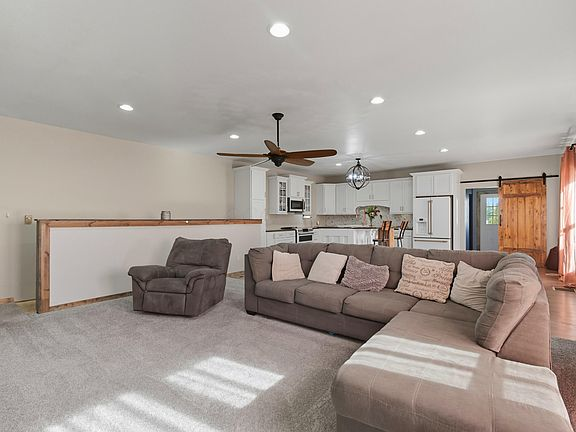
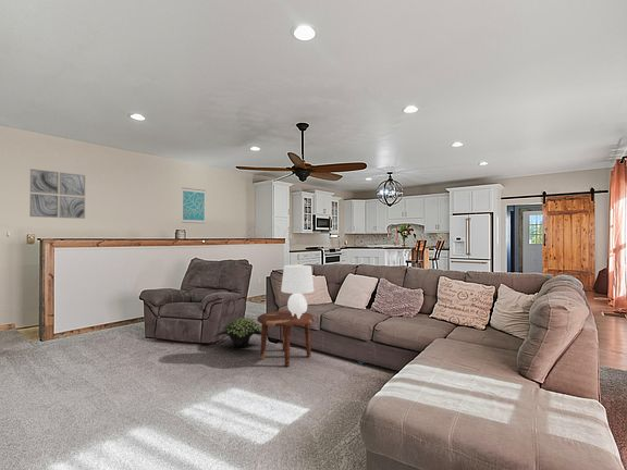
+ table lamp (297, 289)
+ wall art (58, 194)
+ wall art (194, 206)
+ side table (285, 336)
+ umbrella (242, 332)
